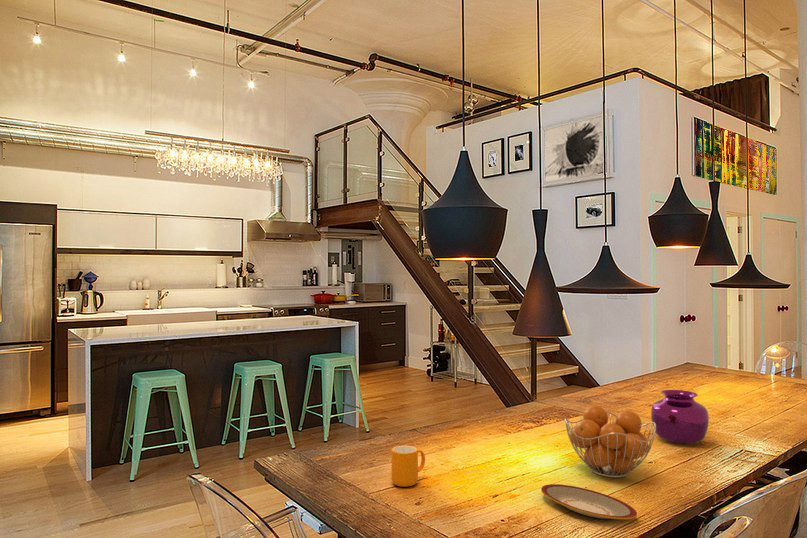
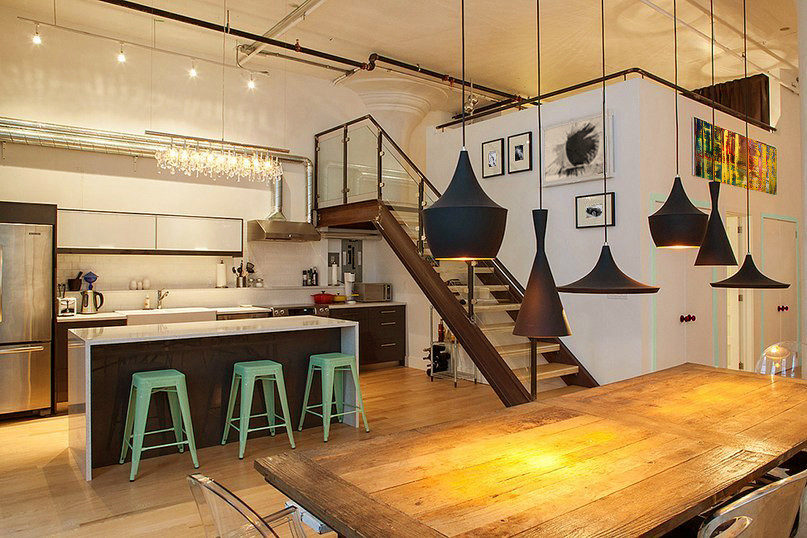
- vase (679, 416)
- plate (586, 504)
- fruit basket (609, 440)
- mug (409, 465)
